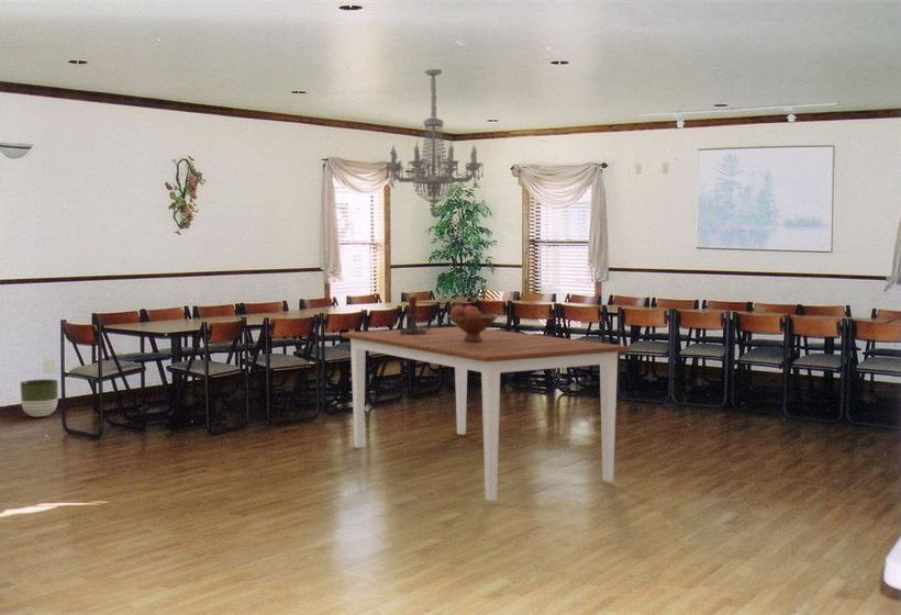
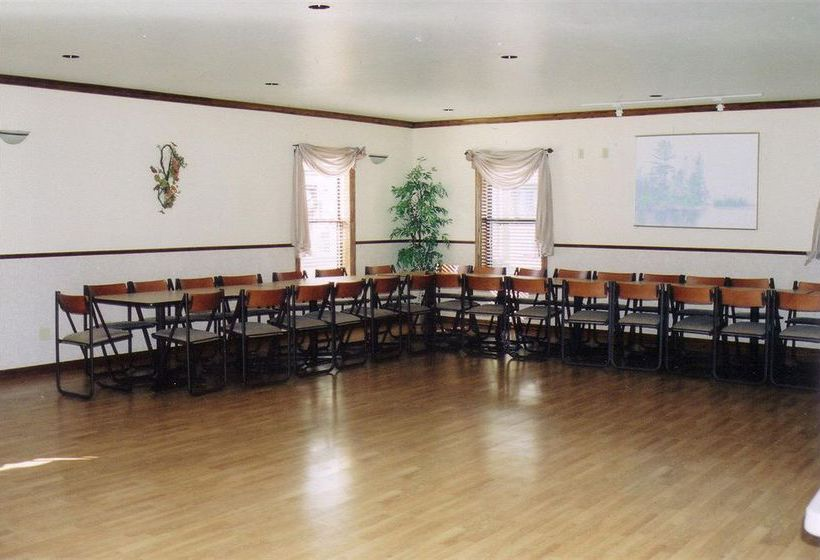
- dining table (466, 401)
- planter (40, 399)
- fruit bowl (472, 323)
- candle holder (415, 314)
- chandelier (433, 144)
